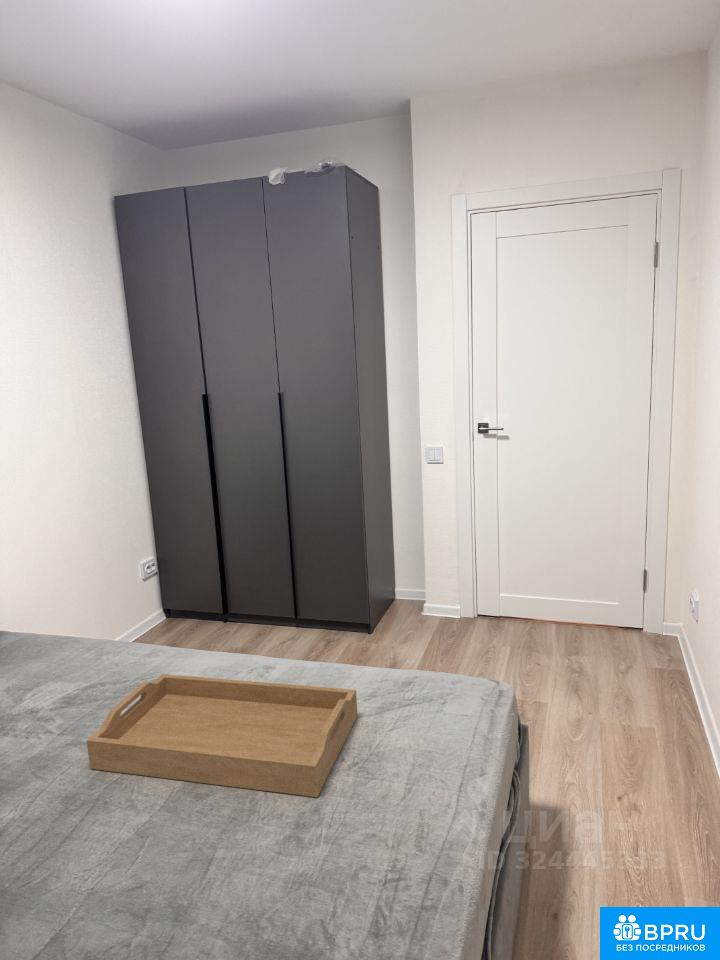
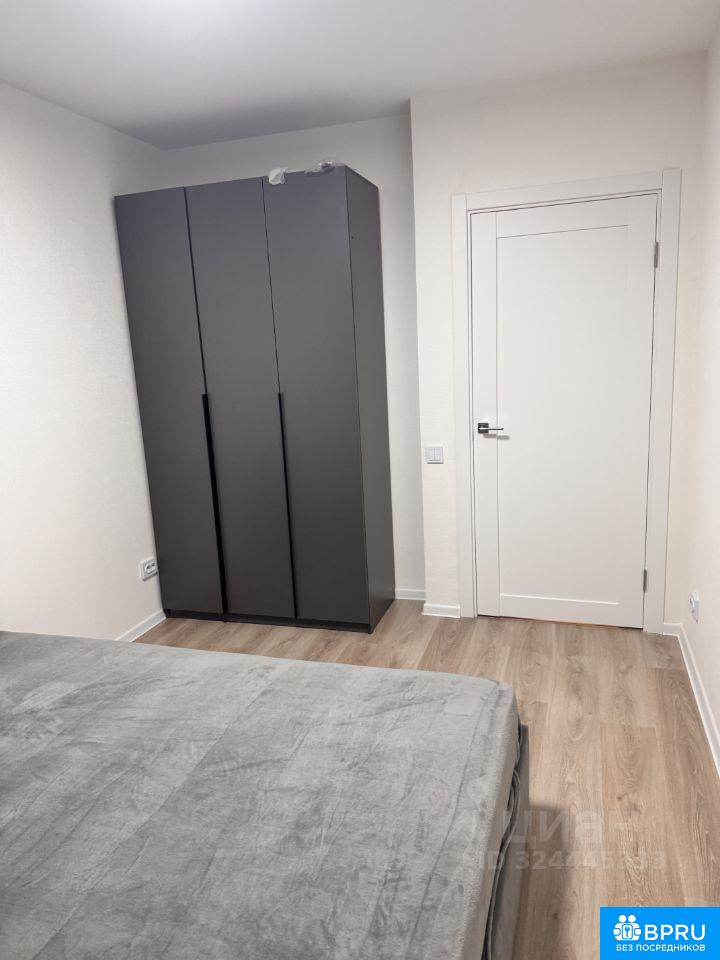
- serving tray (229, 723)
